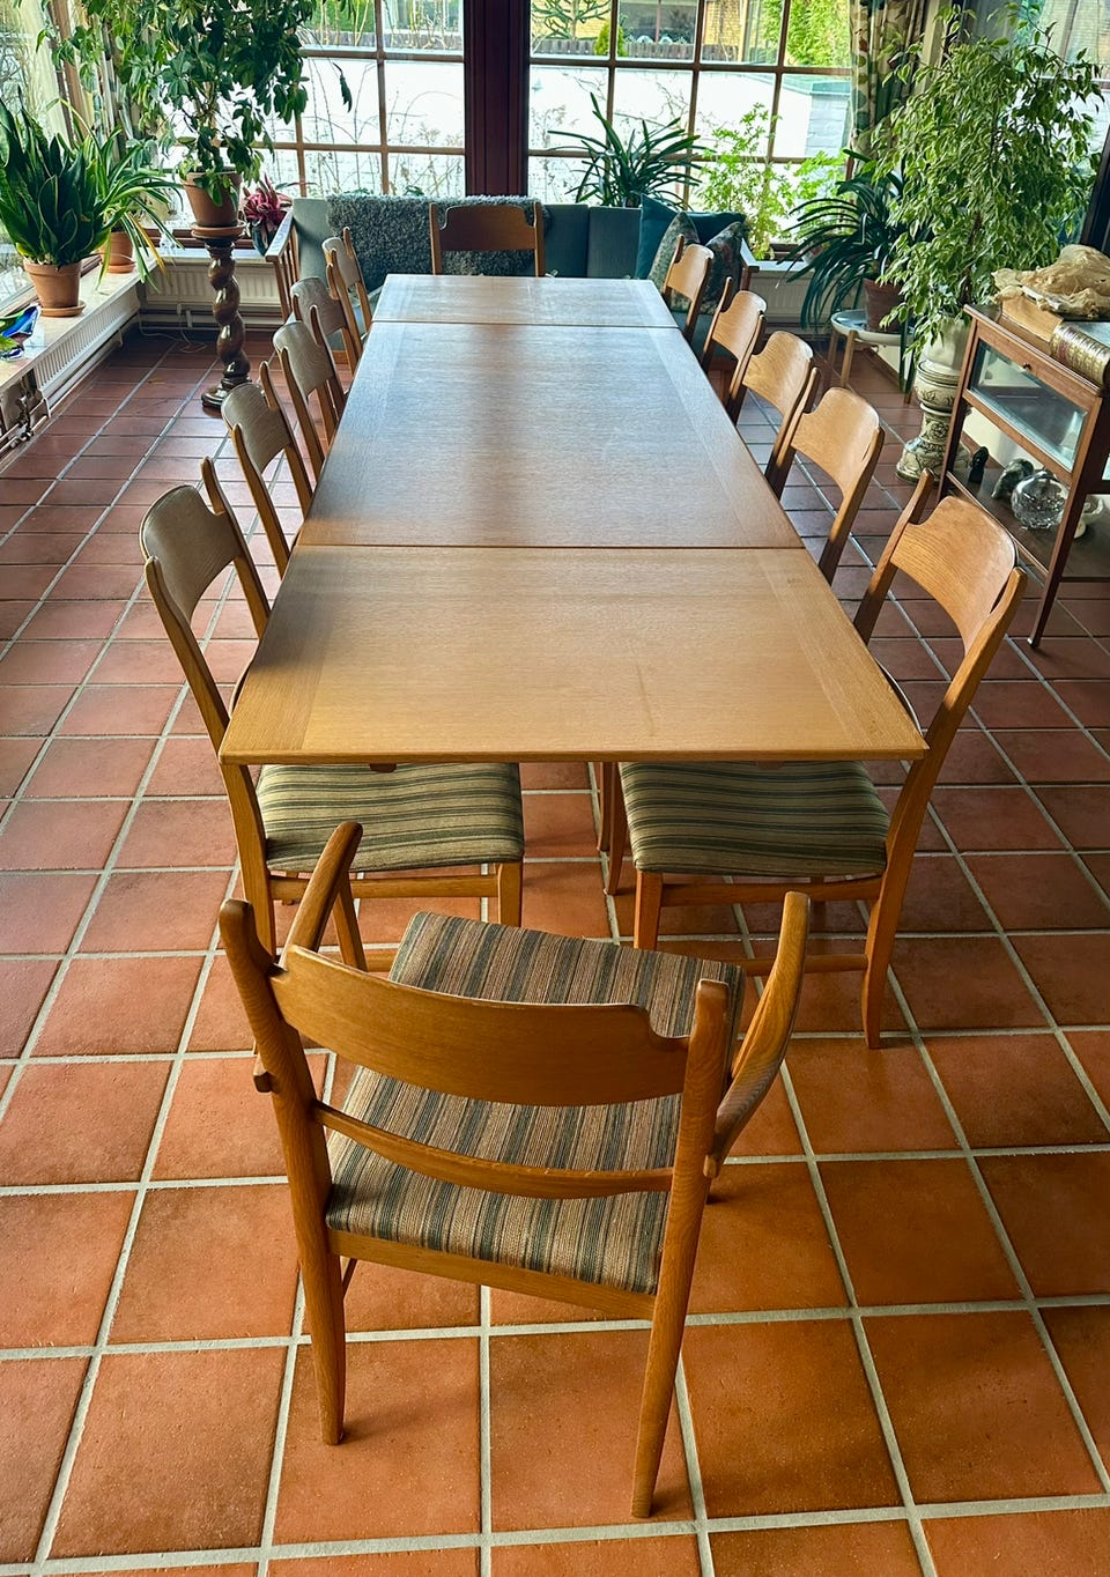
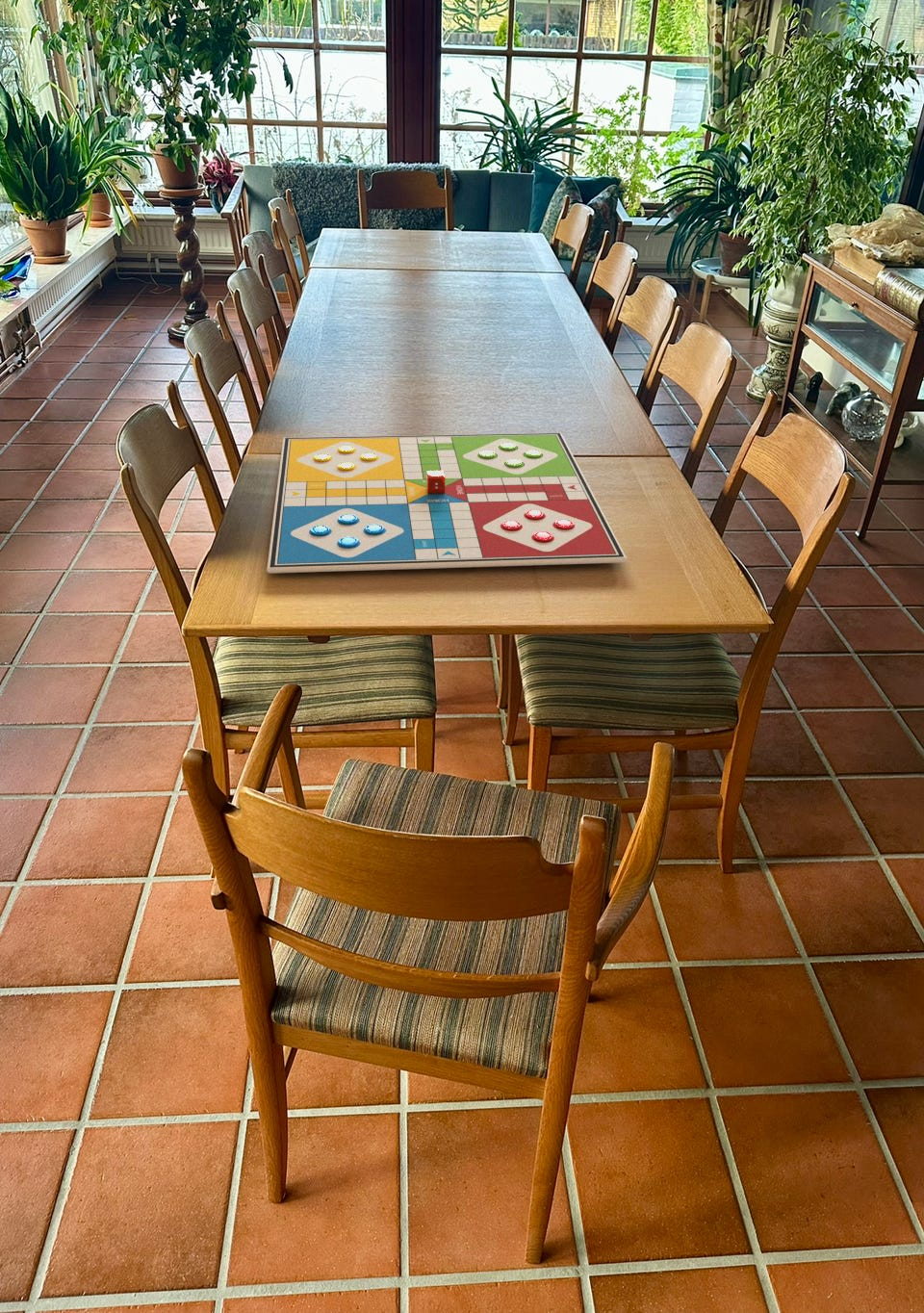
+ gameboard (435, 484)
